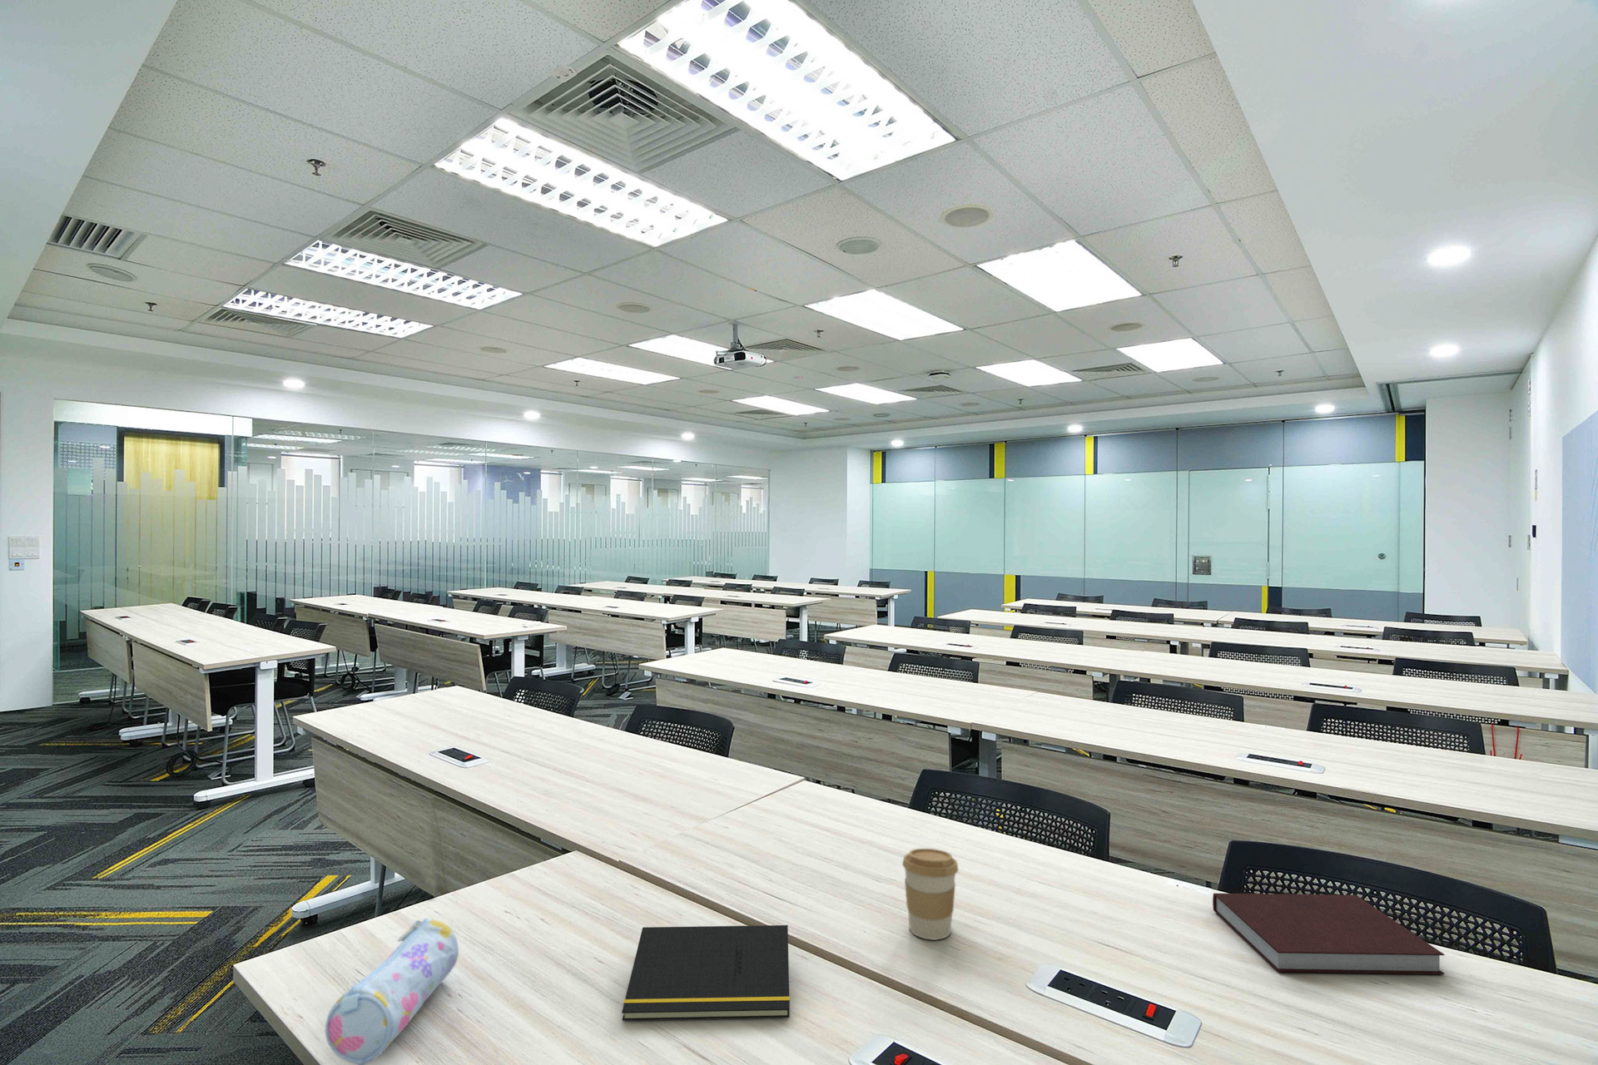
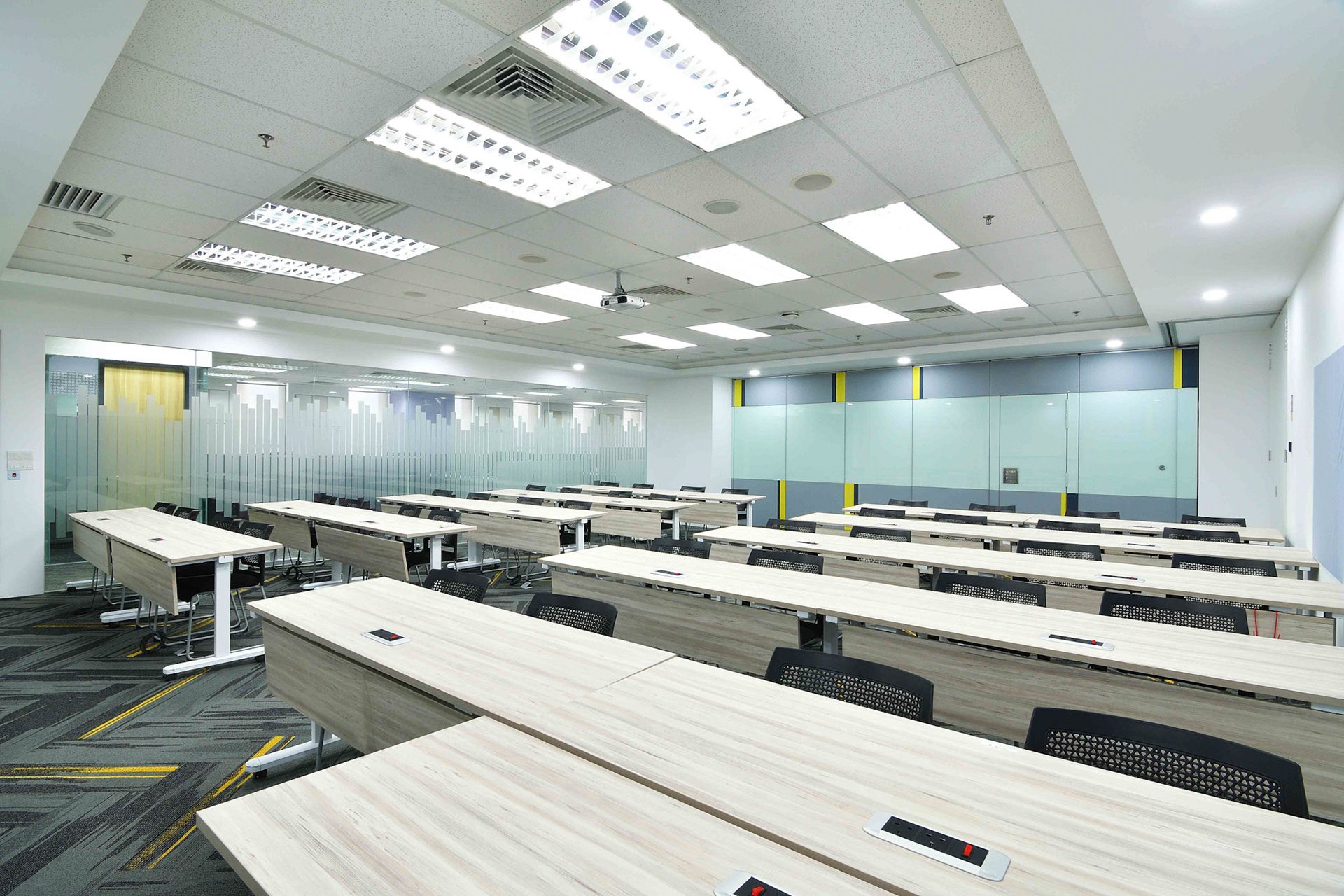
- pencil case (398, 984)
- coffee cup (930, 890)
- notepad (711, 969)
- notebook (1320, 931)
